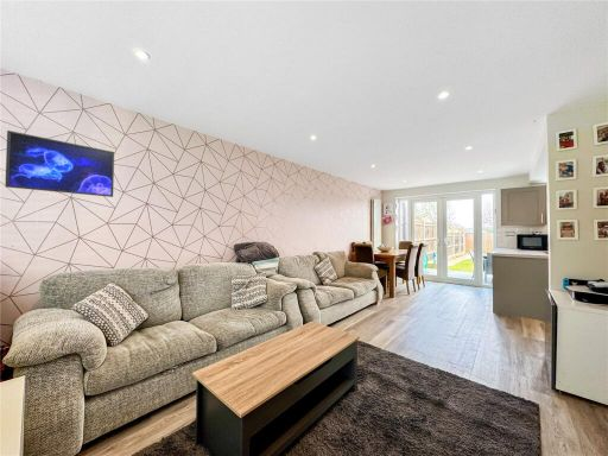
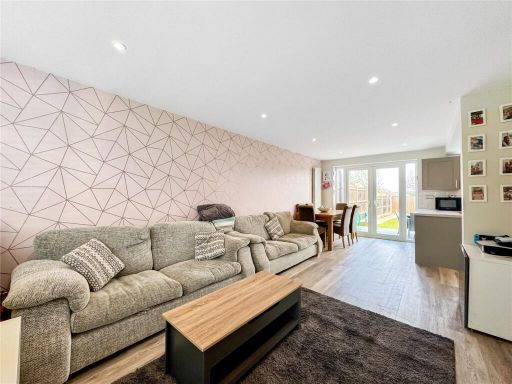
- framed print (65, 167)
